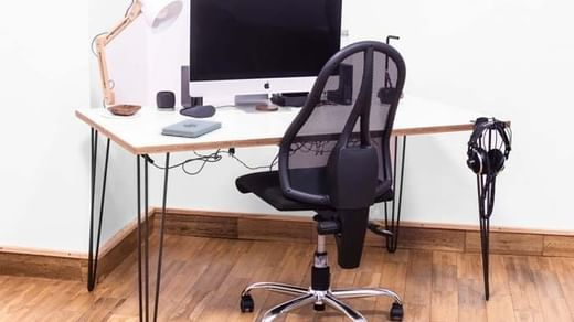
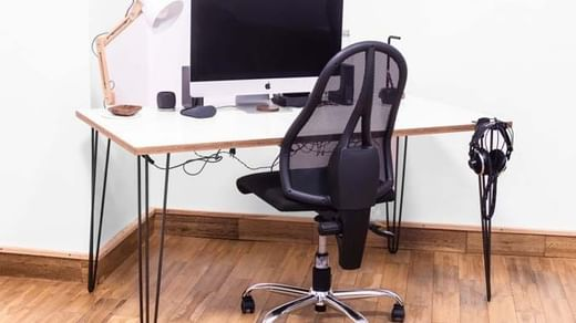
- notepad (191, 127)
